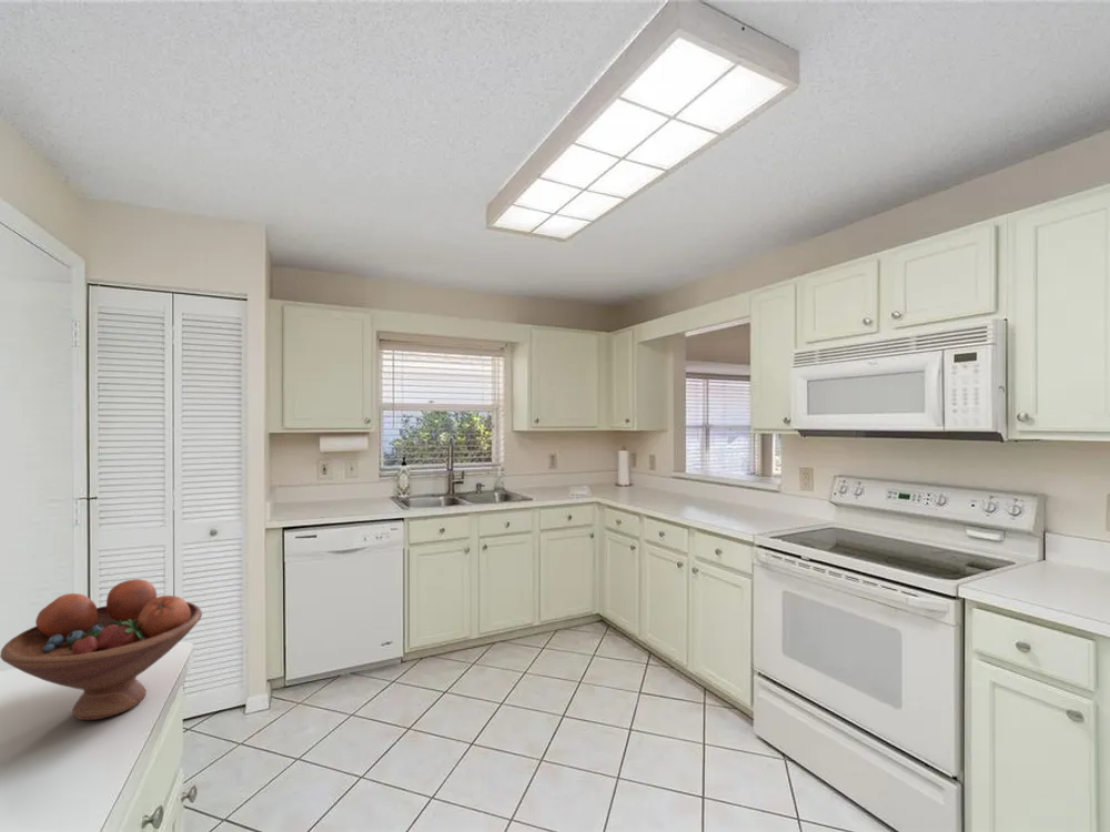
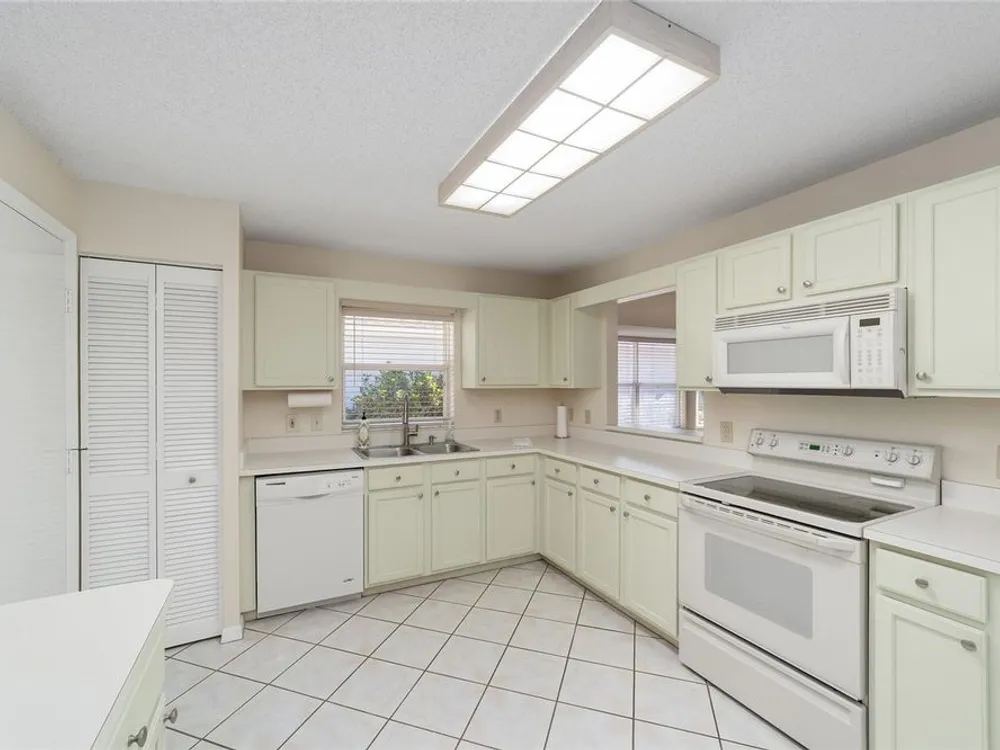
- fruit bowl (110, 650)
